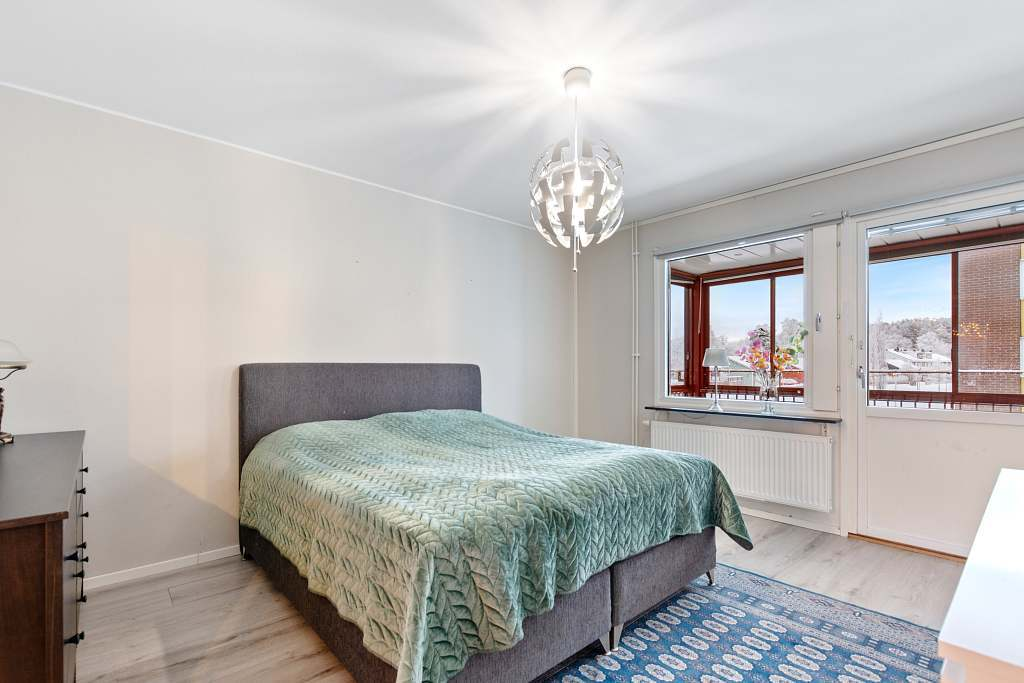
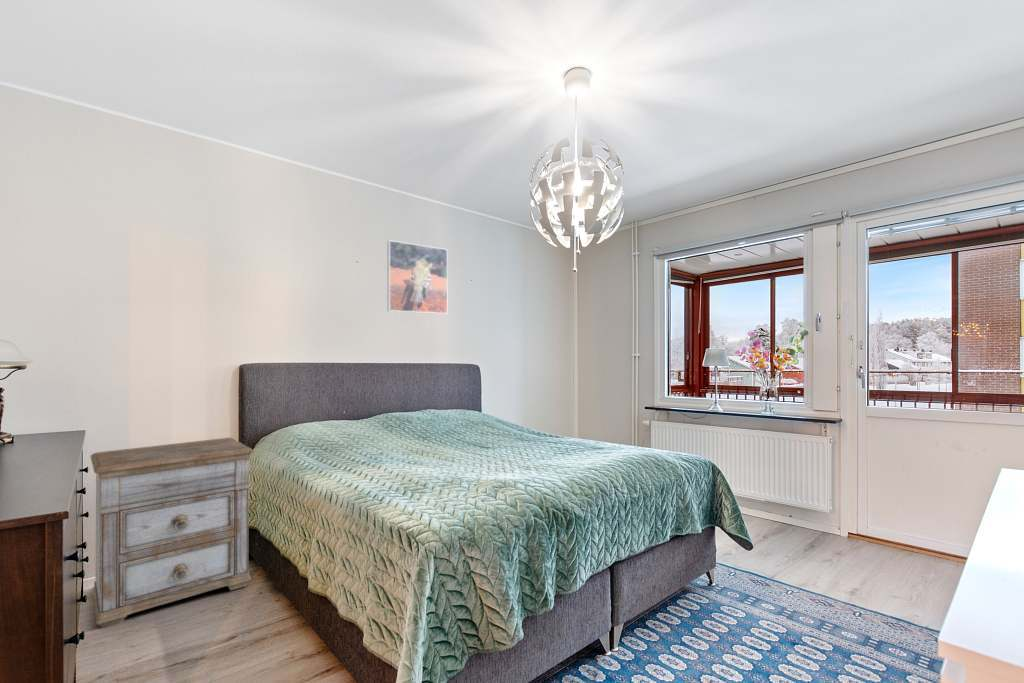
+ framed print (418, 278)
+ nightstand (173, 520)
